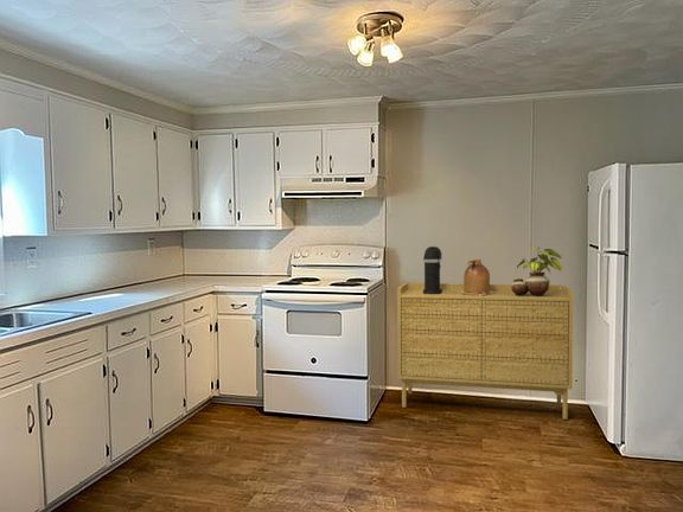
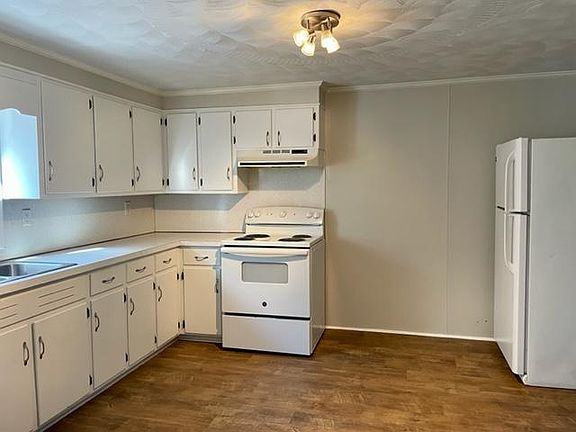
- coffee maker (432, 269)
- ceramic jug (478, 276)
- potted plant (535, 270)
- sideboard (481, 346)
